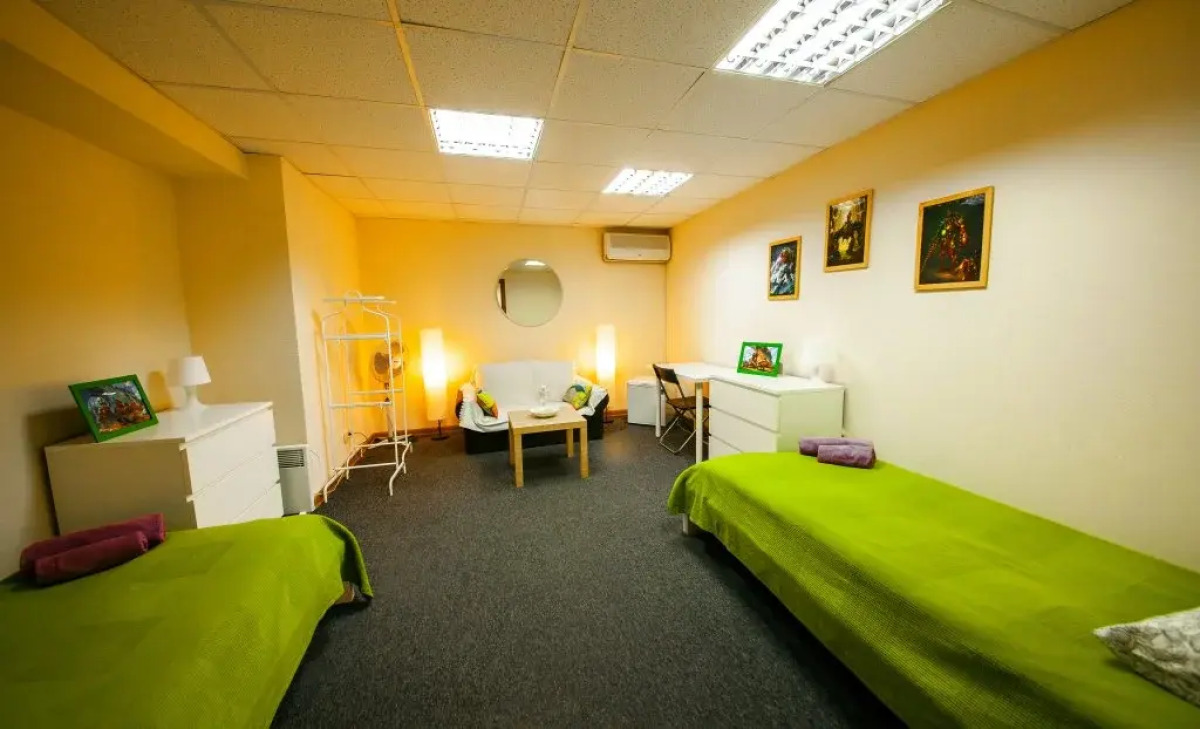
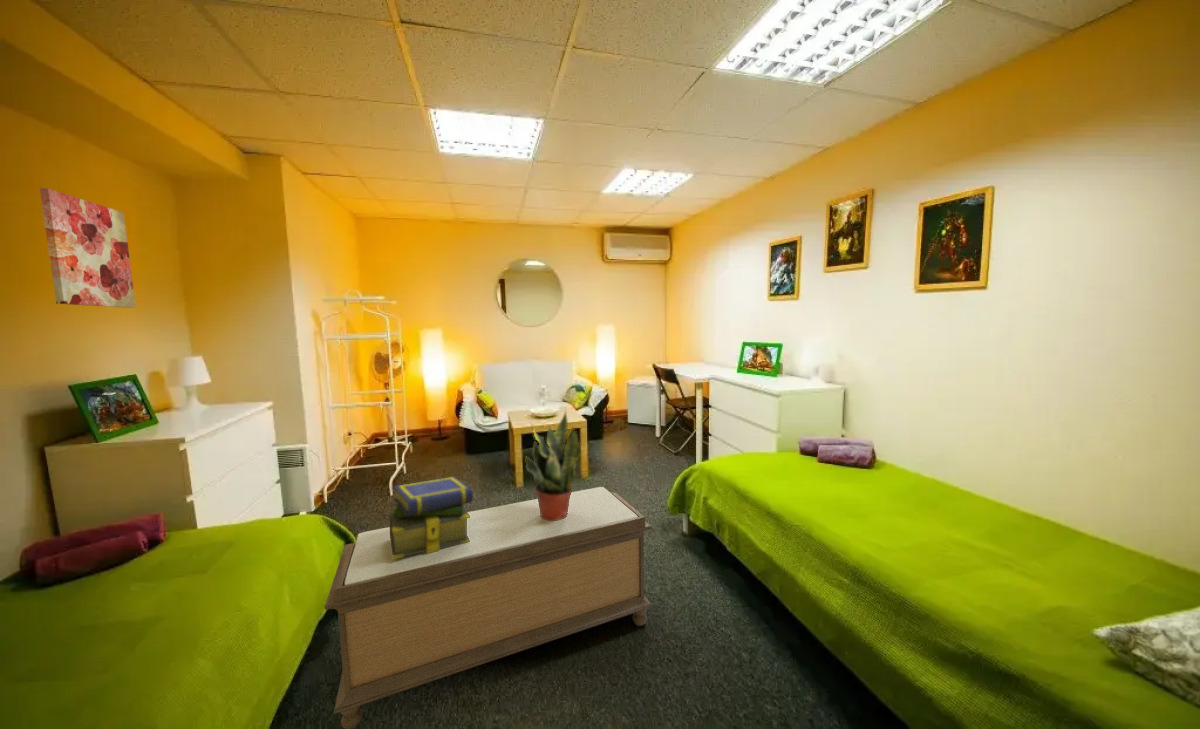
+ bench (505, 581)
+ stack of books (431, 511)
+ wall art (92, 254)
+ potted plant (547, 463)
